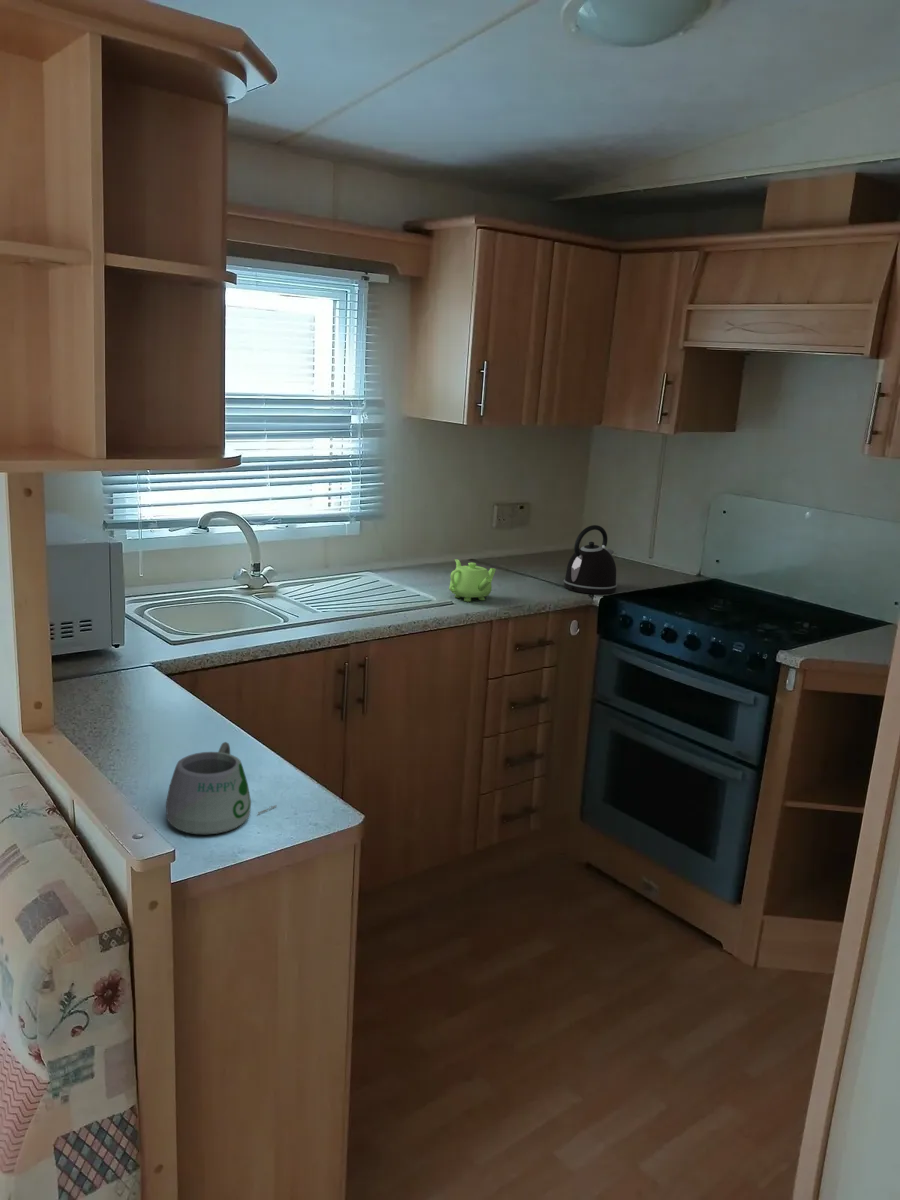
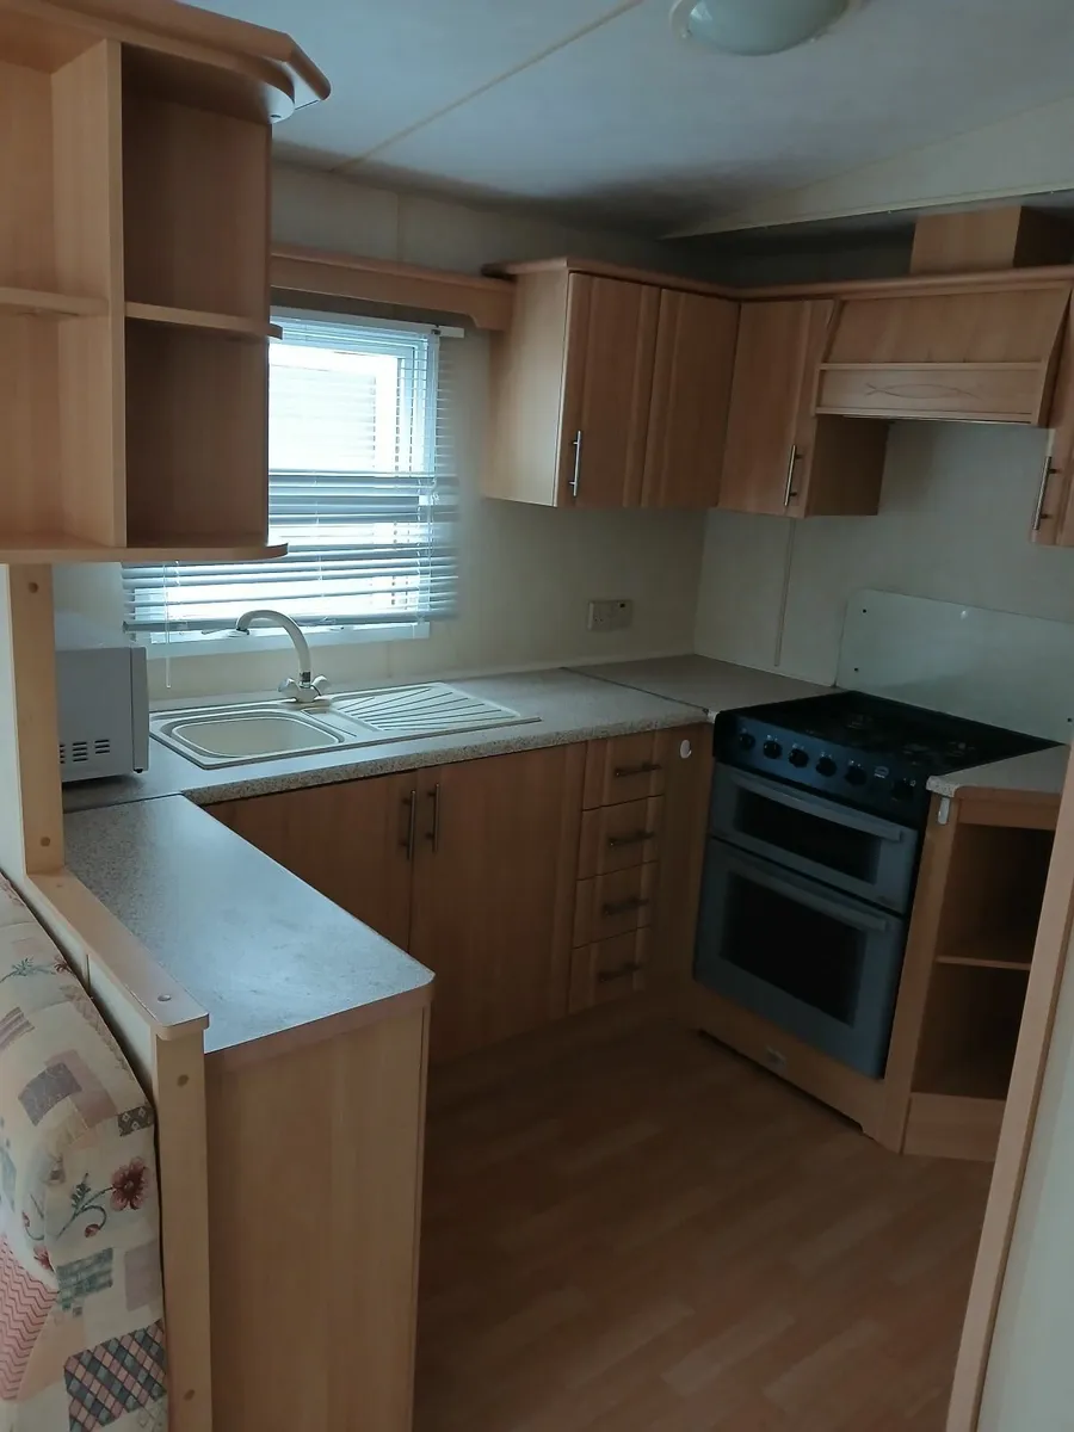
- teapot (472, 580)
- mug (221, 785)
- kettle (592, 556)
